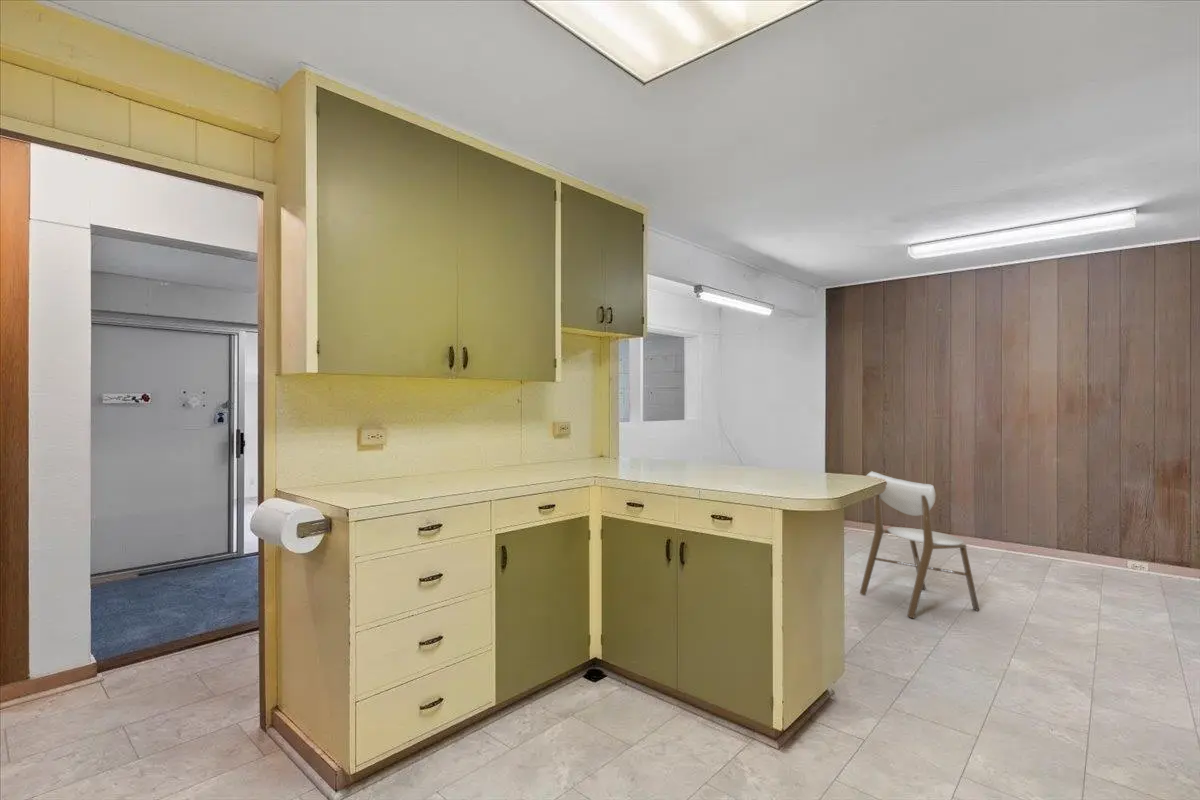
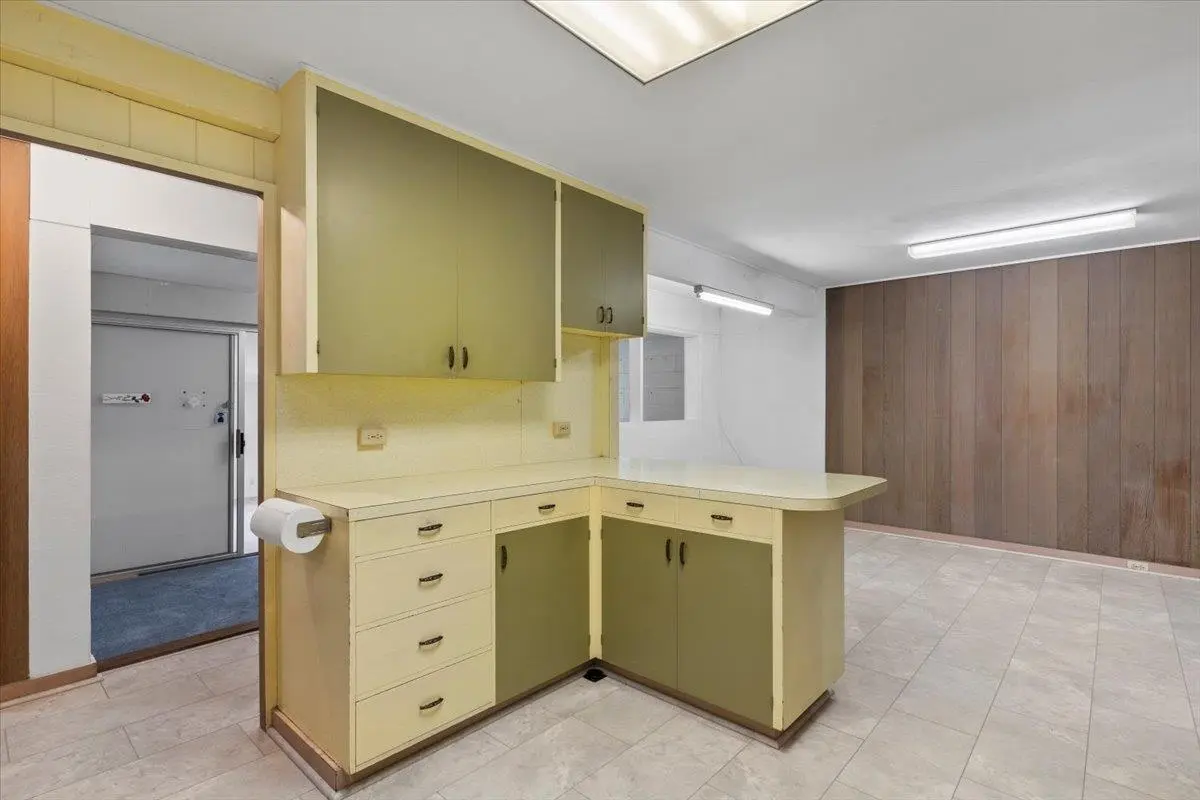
- dining chair (916, 538)
